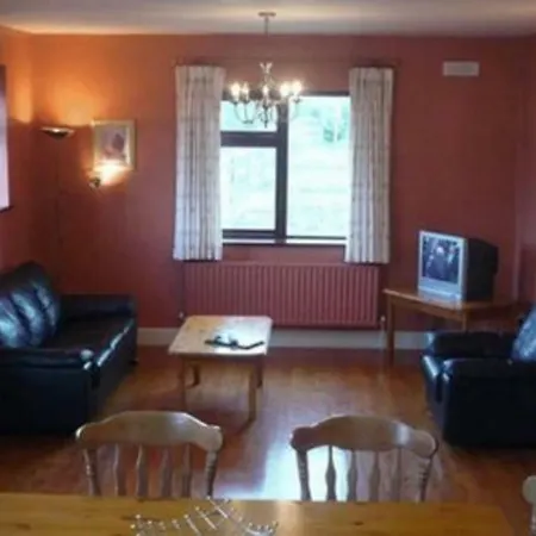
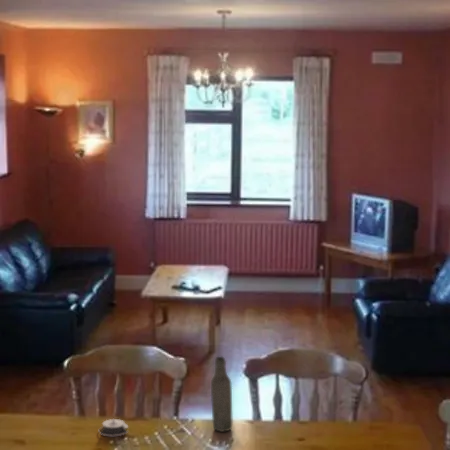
+ bottle (221, 393)
+ architectural model (113, 424)
